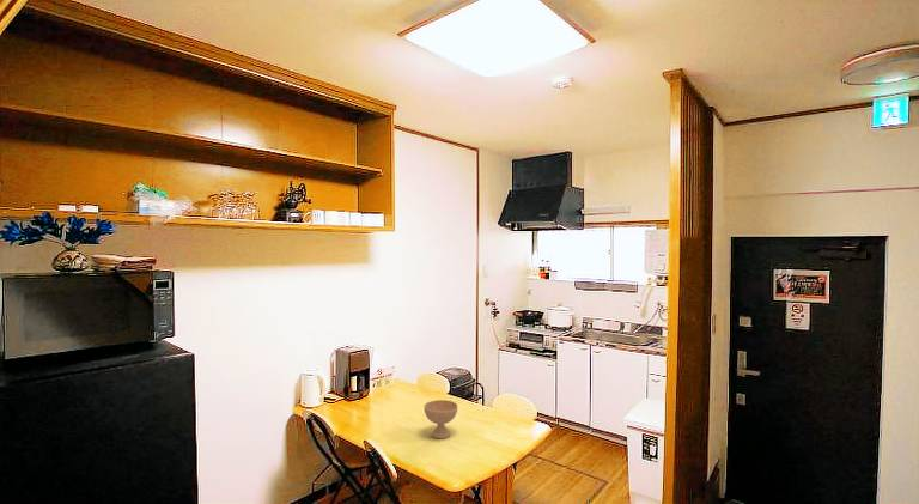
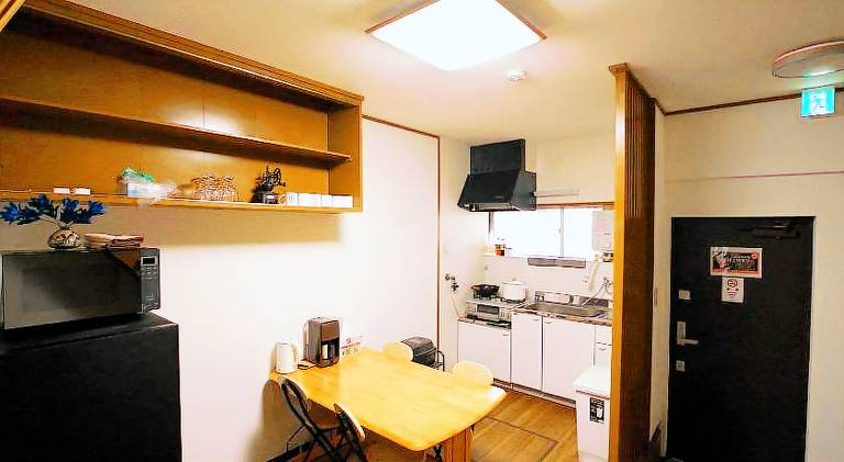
- bowl (440, 420)
